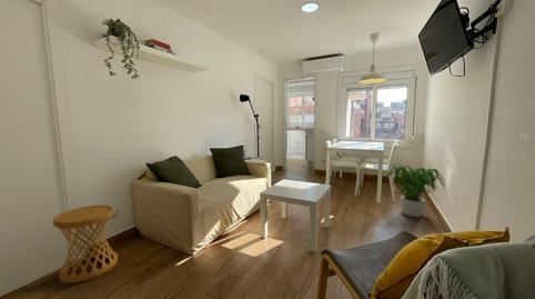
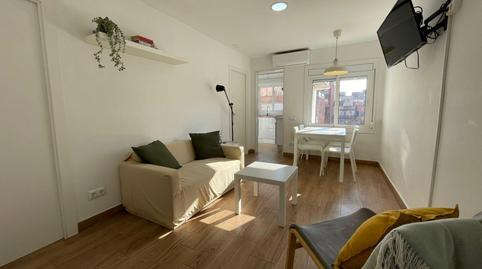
- potted plant (413, 190)
- side table (88, 240)
